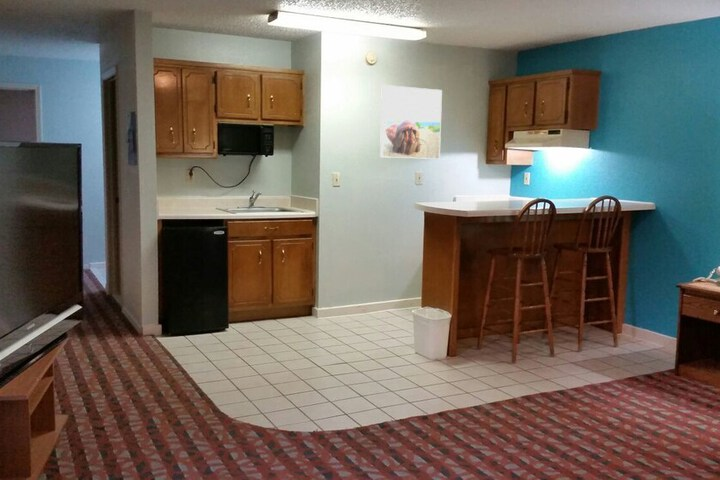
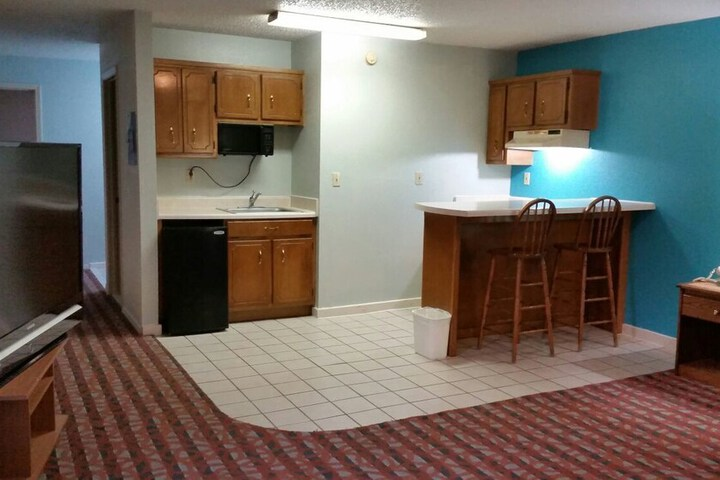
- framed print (411, 123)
